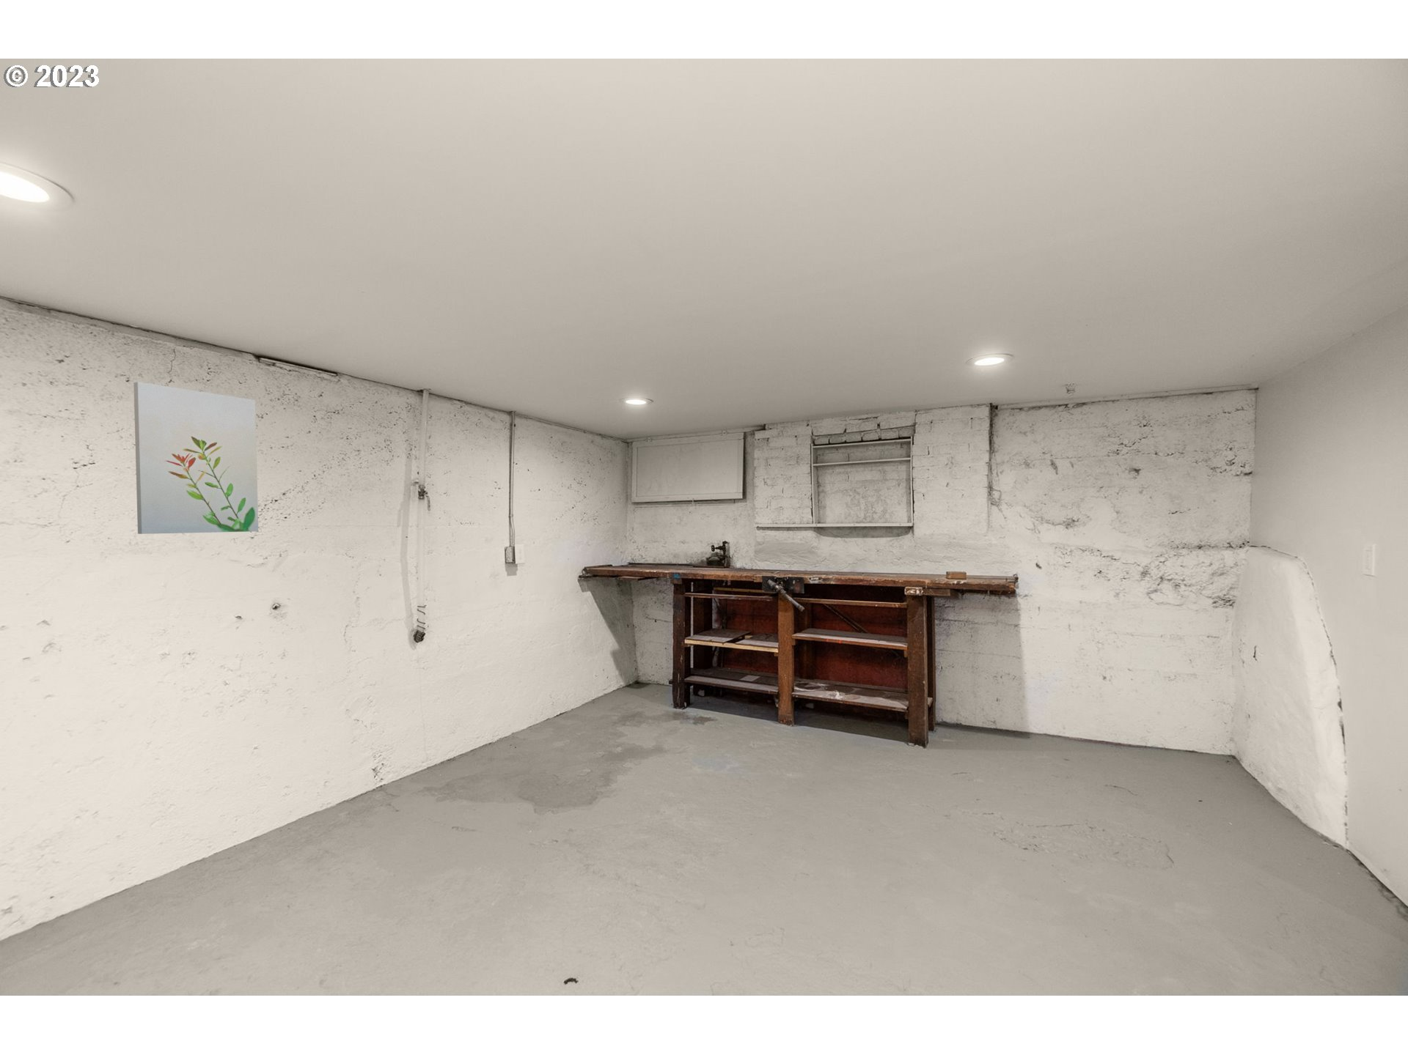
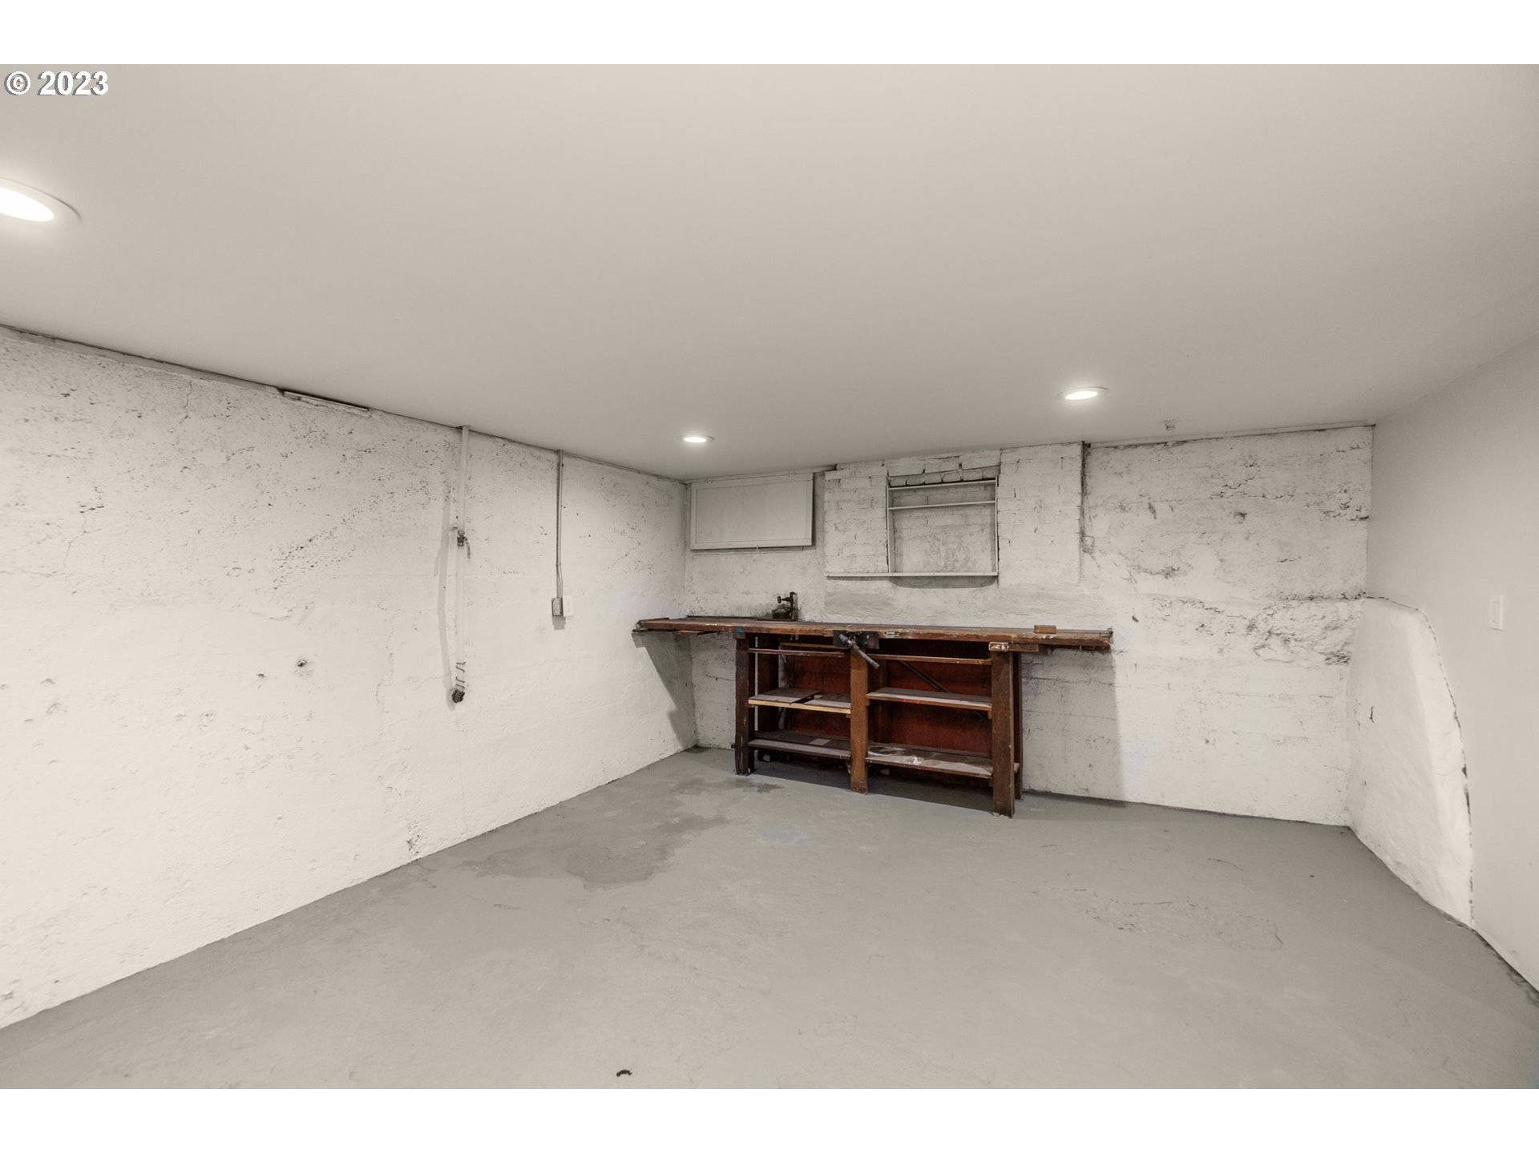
- wall art (201, 462)
